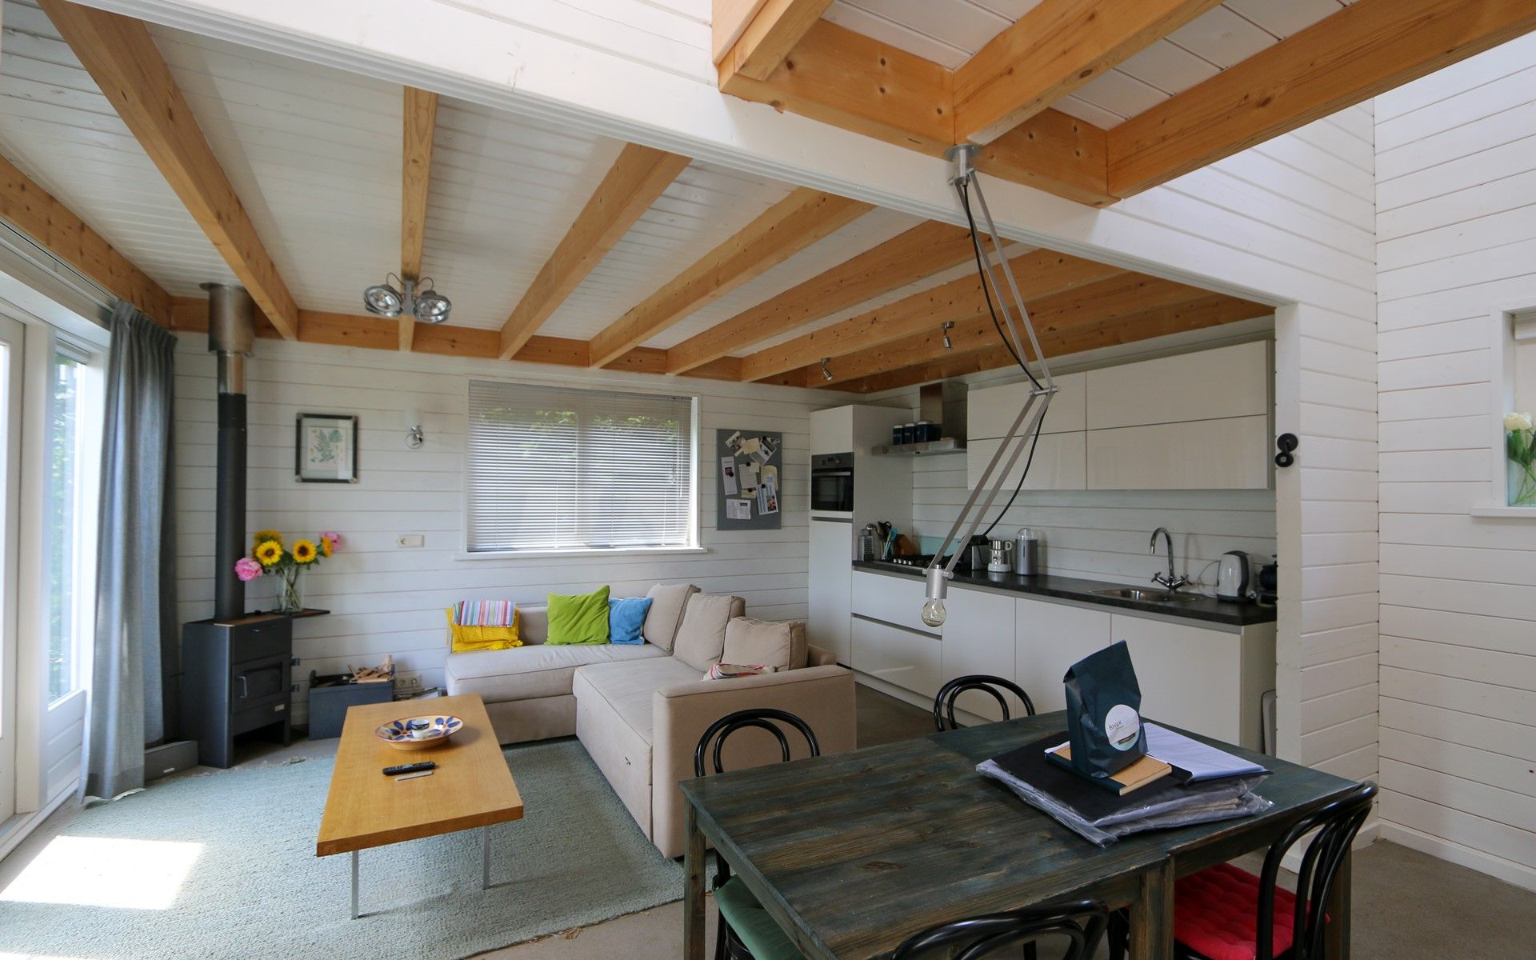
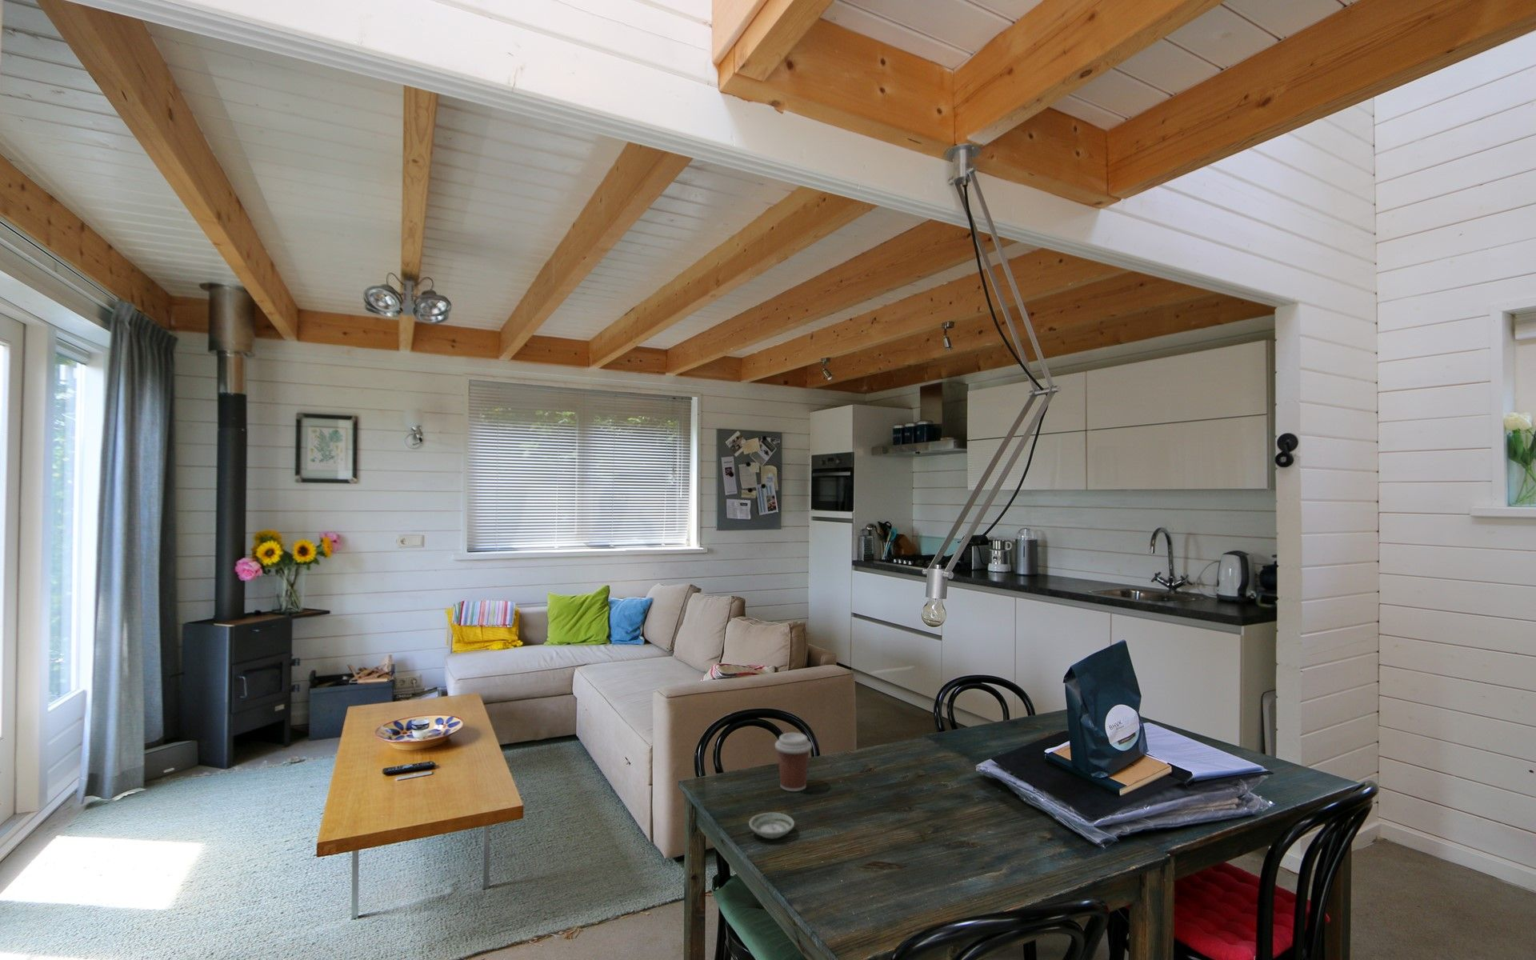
+ saucer (771, 827)
+ coffee cup (793, 761)
